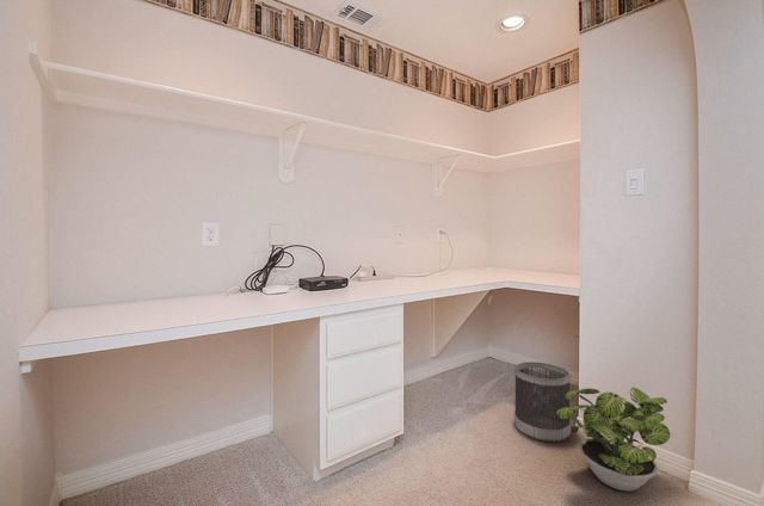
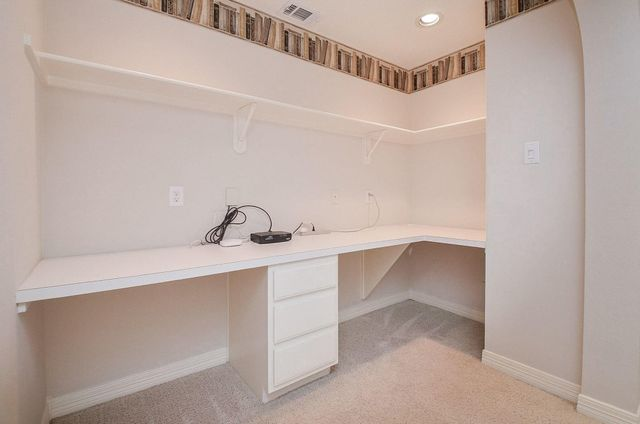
- wastebasket (541, 399)
- potted plant (610, 431)
